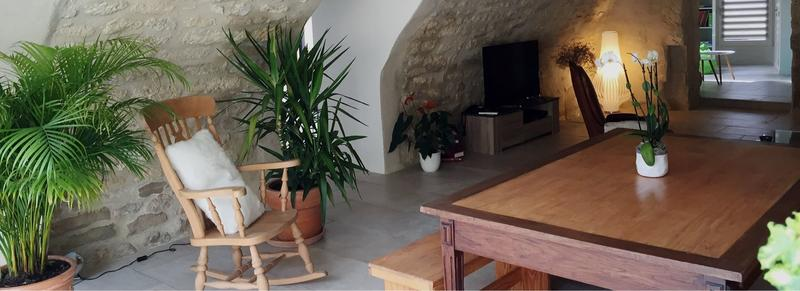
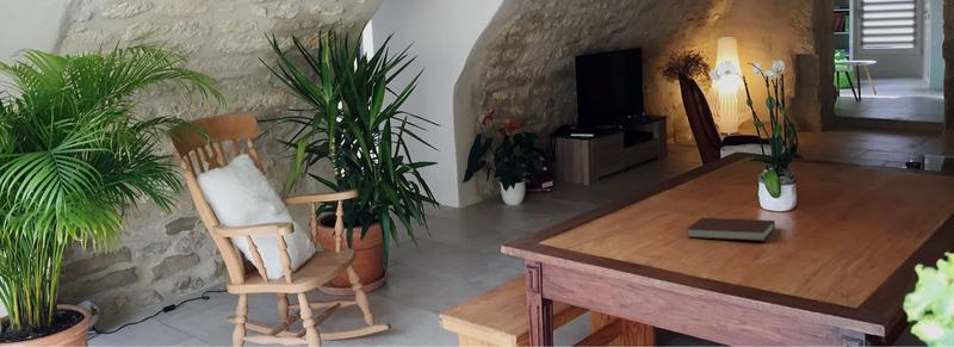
+ notebook (731, 228)
